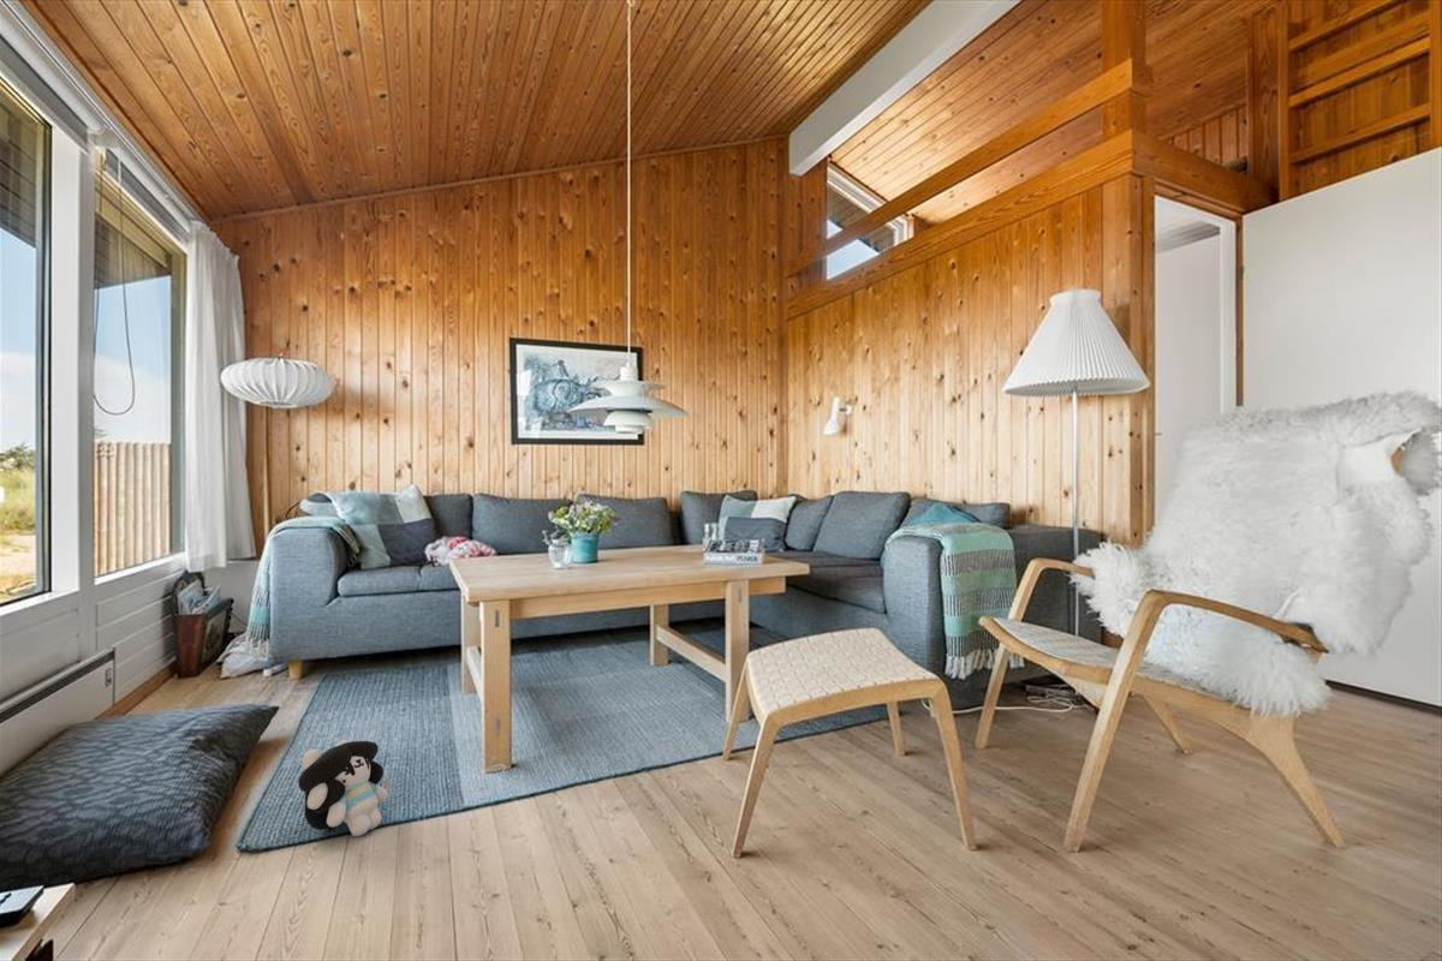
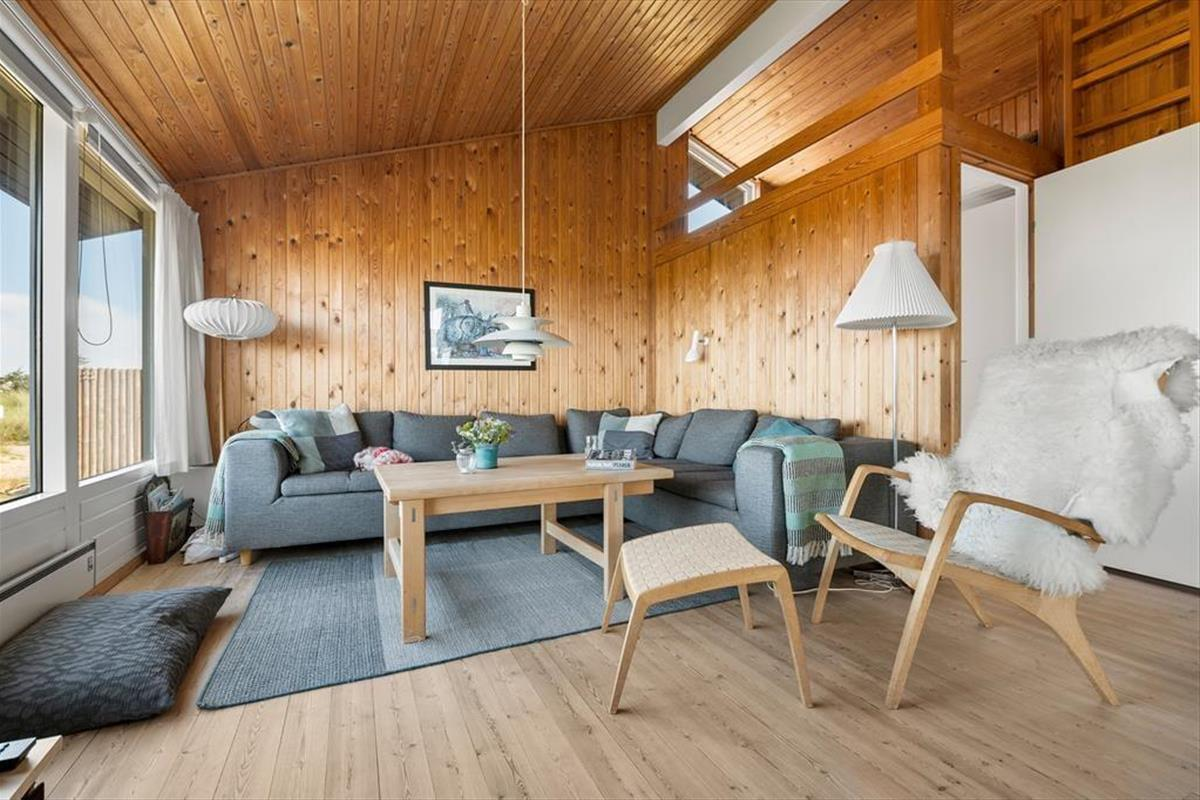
- plush toy (350, 783)
